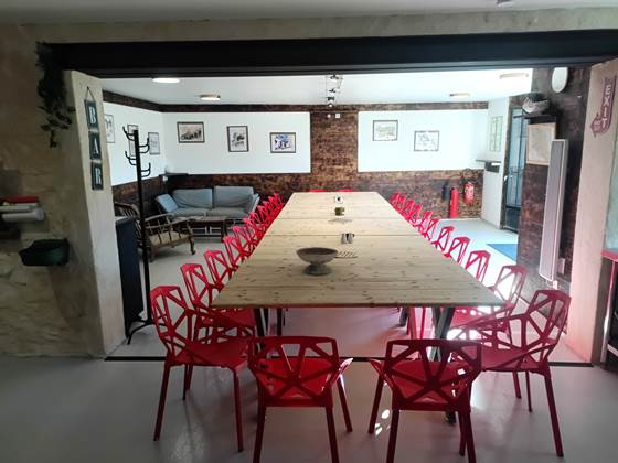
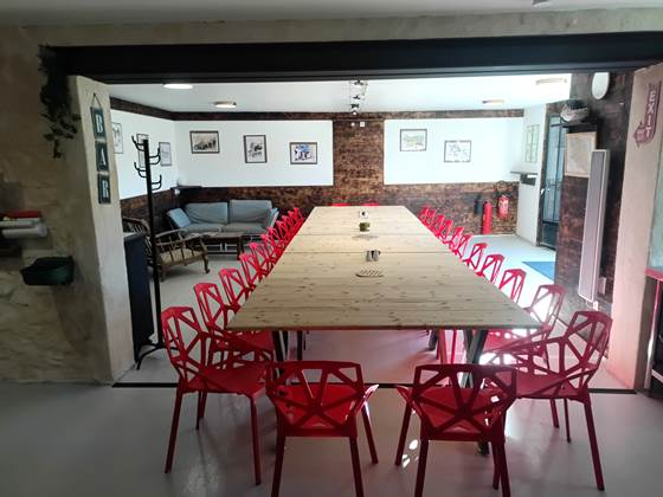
- decorative bowl (317, 259)
